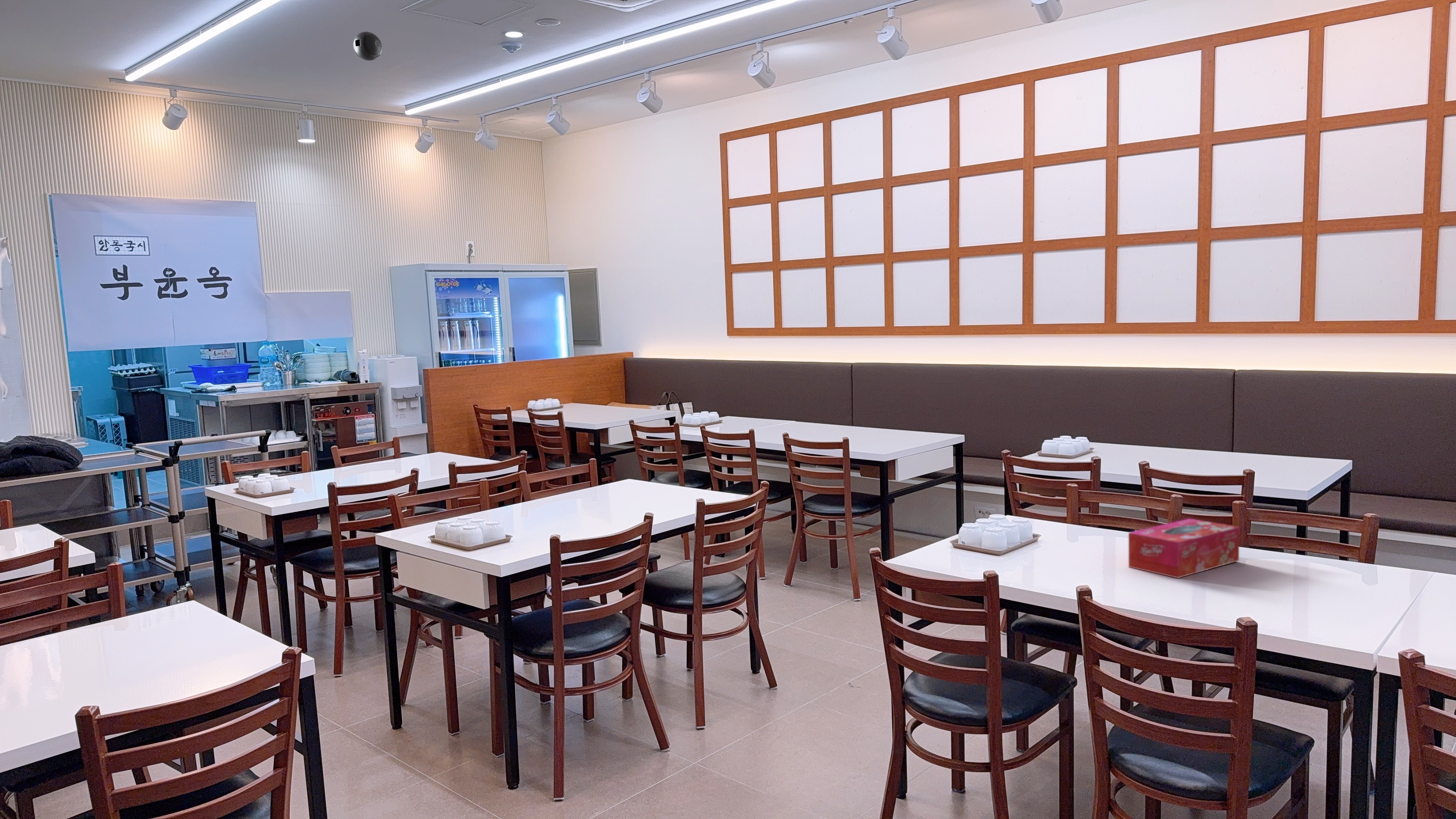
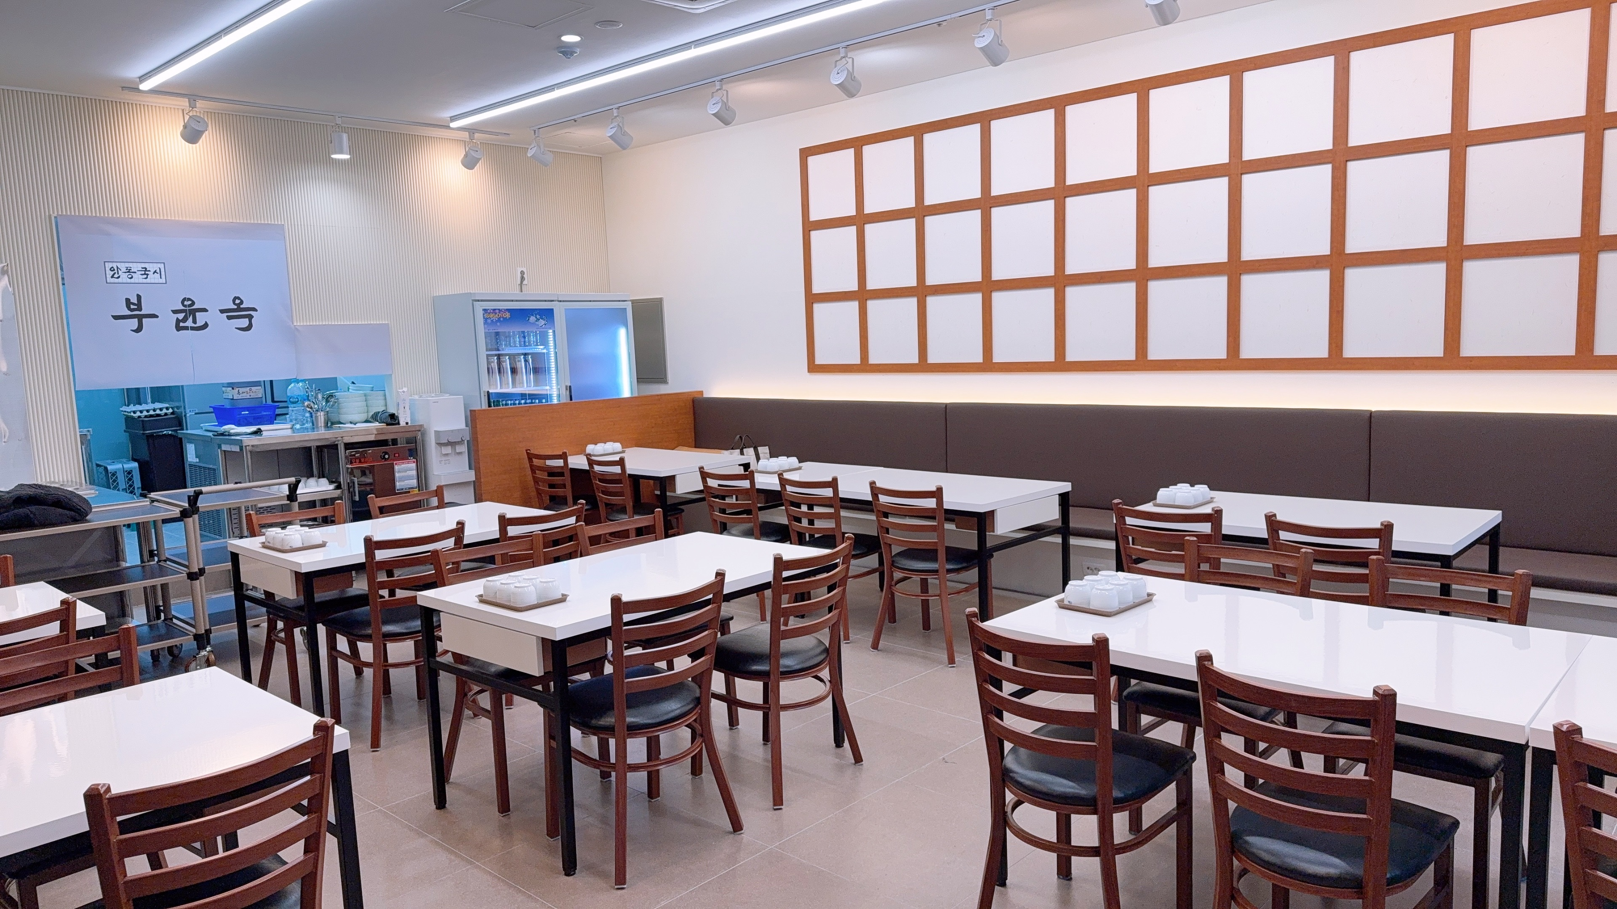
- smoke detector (367, 46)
- tissue box (1184, 547)
